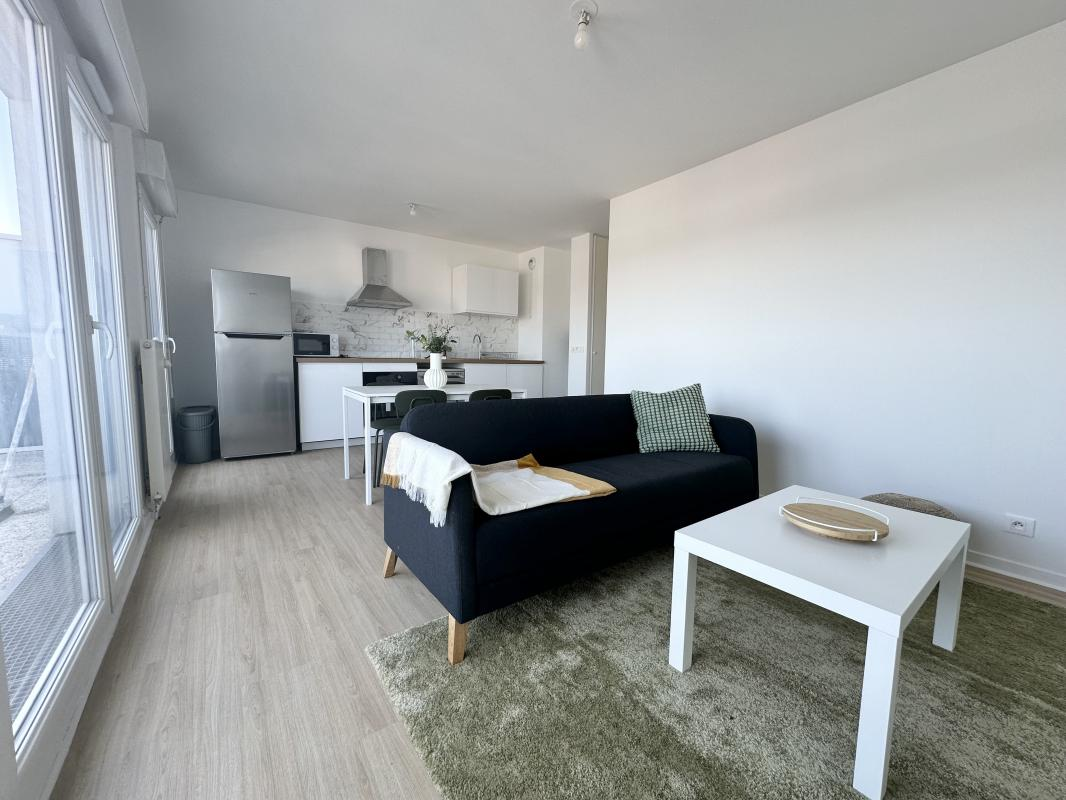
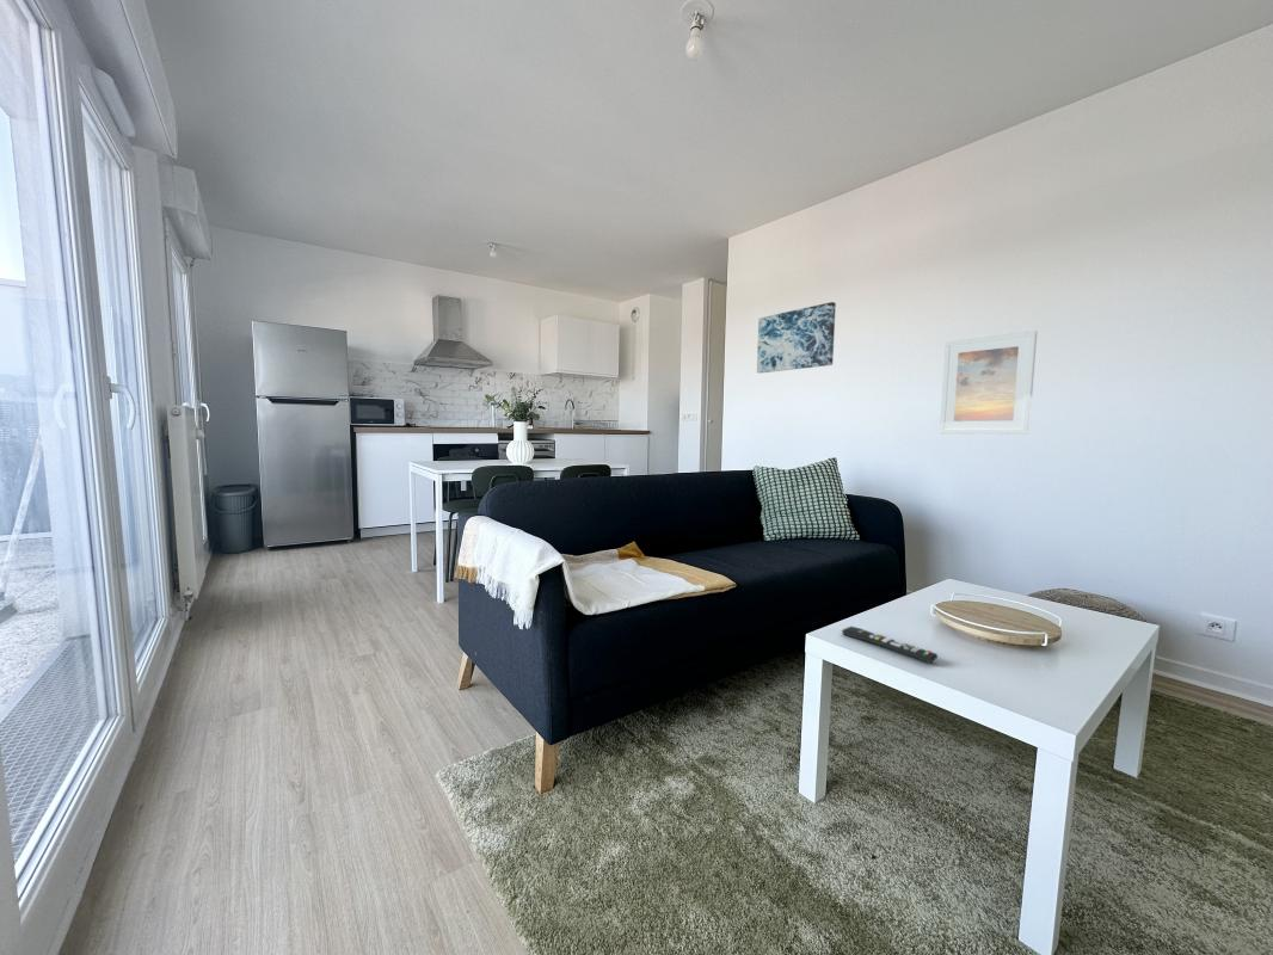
+ remote control (886, 642)
+ wall art (793, 340)
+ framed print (984, 386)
